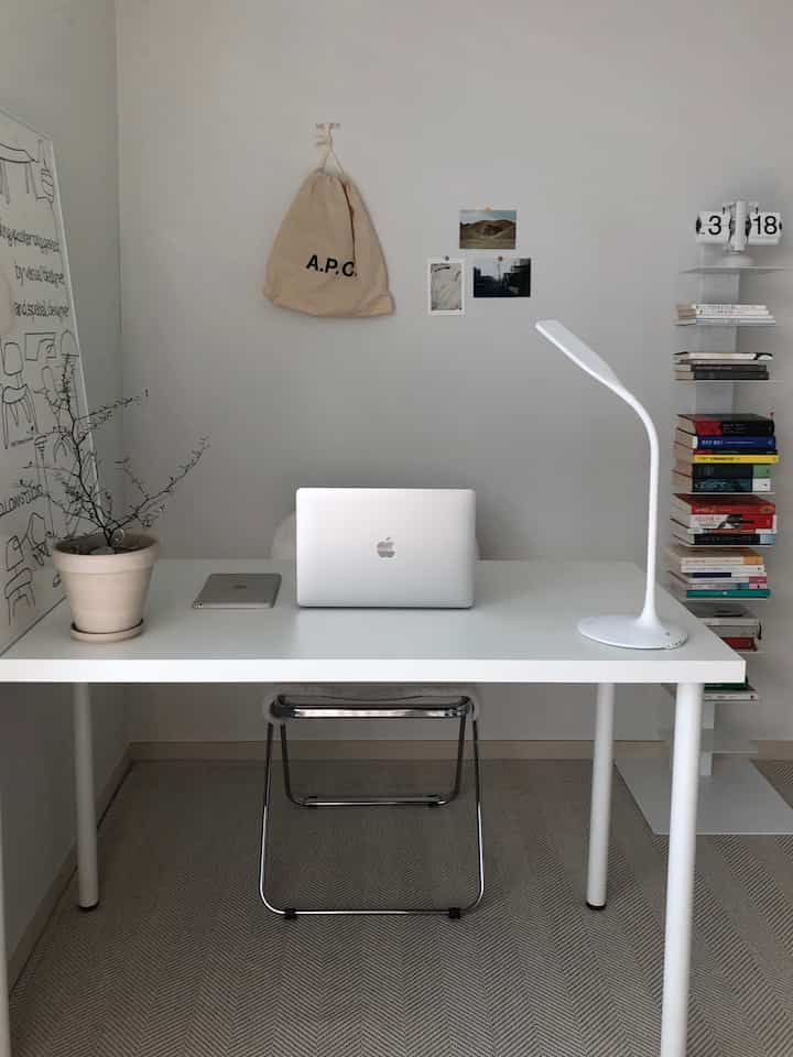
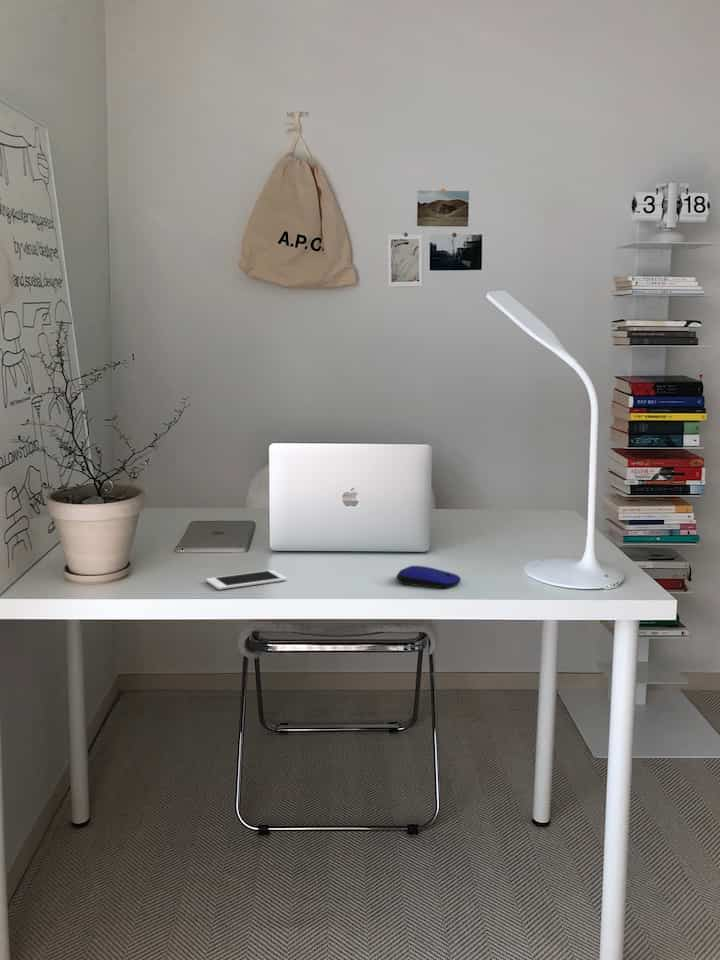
+ cell phone (246, 579)
+ computer mouse (428, 575)
